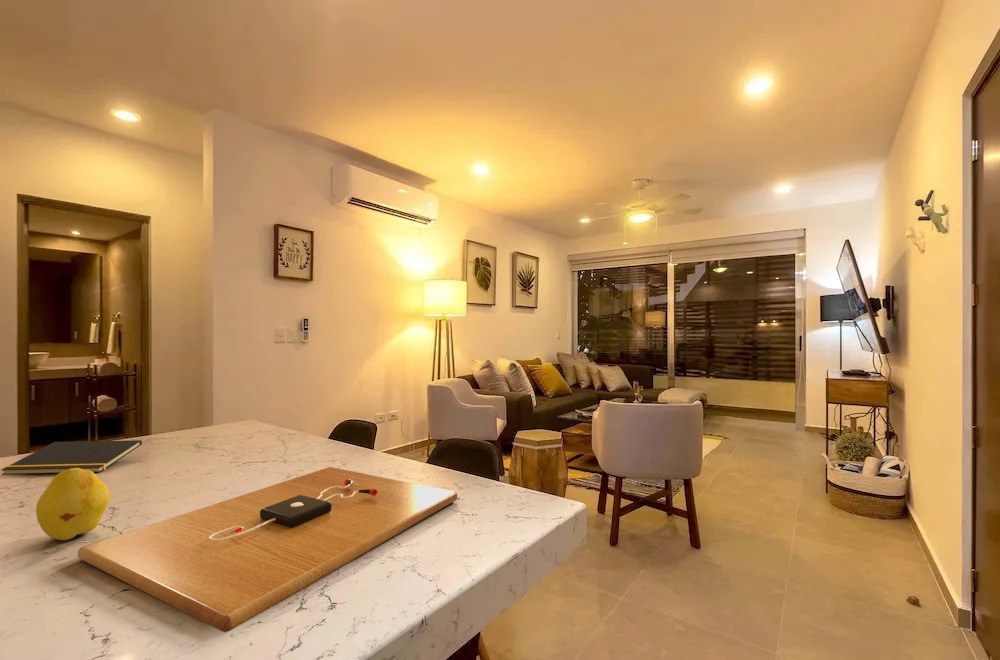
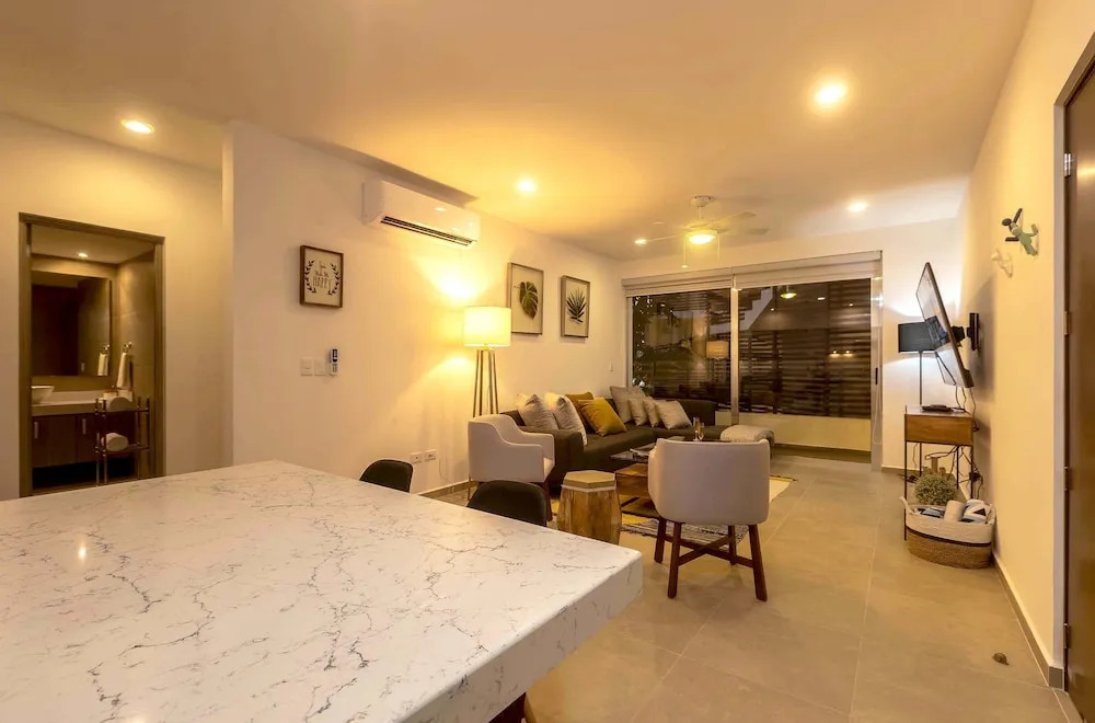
- notepad (76, 456)
- cutting board (296, 514)
- fruit (73, 501)
